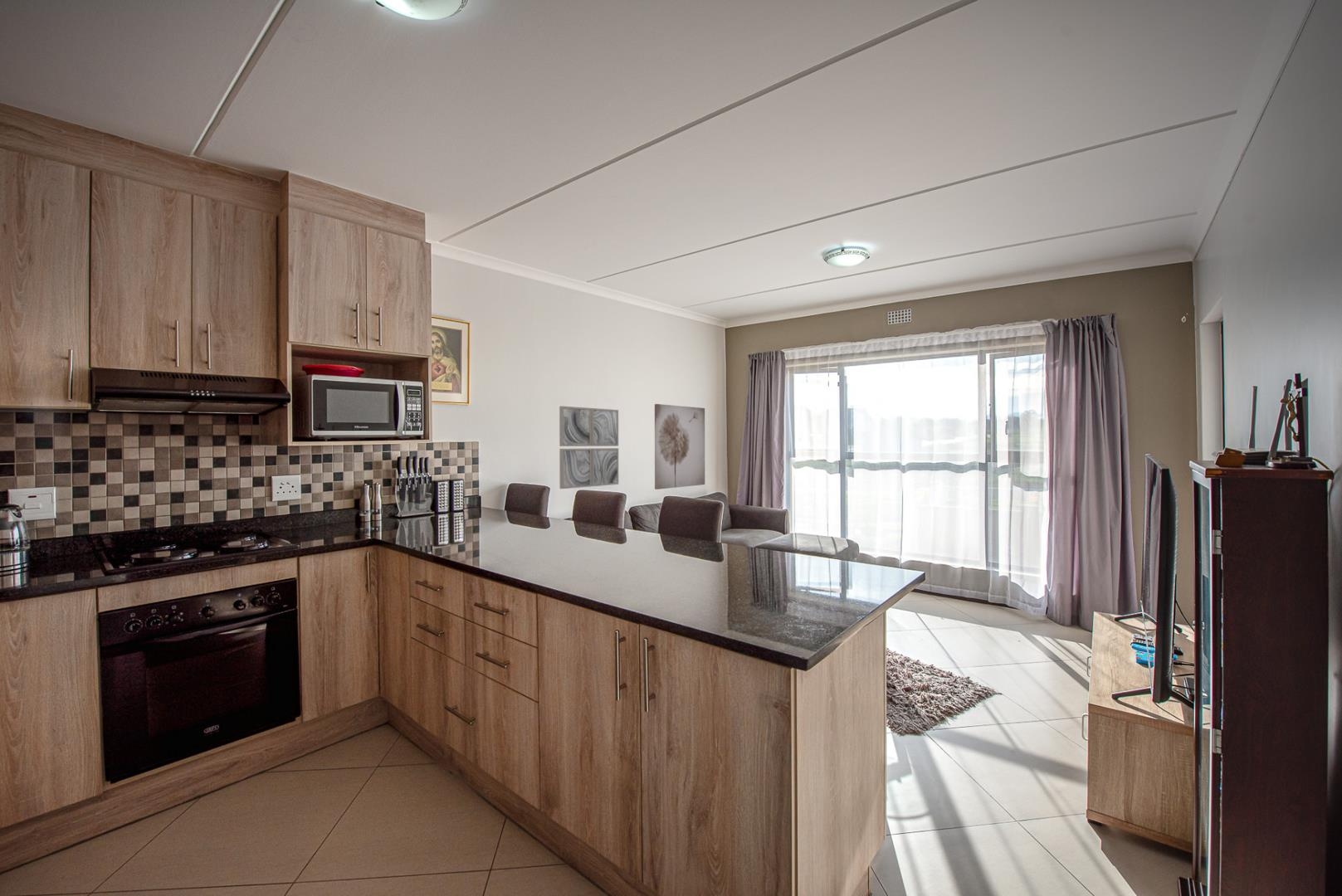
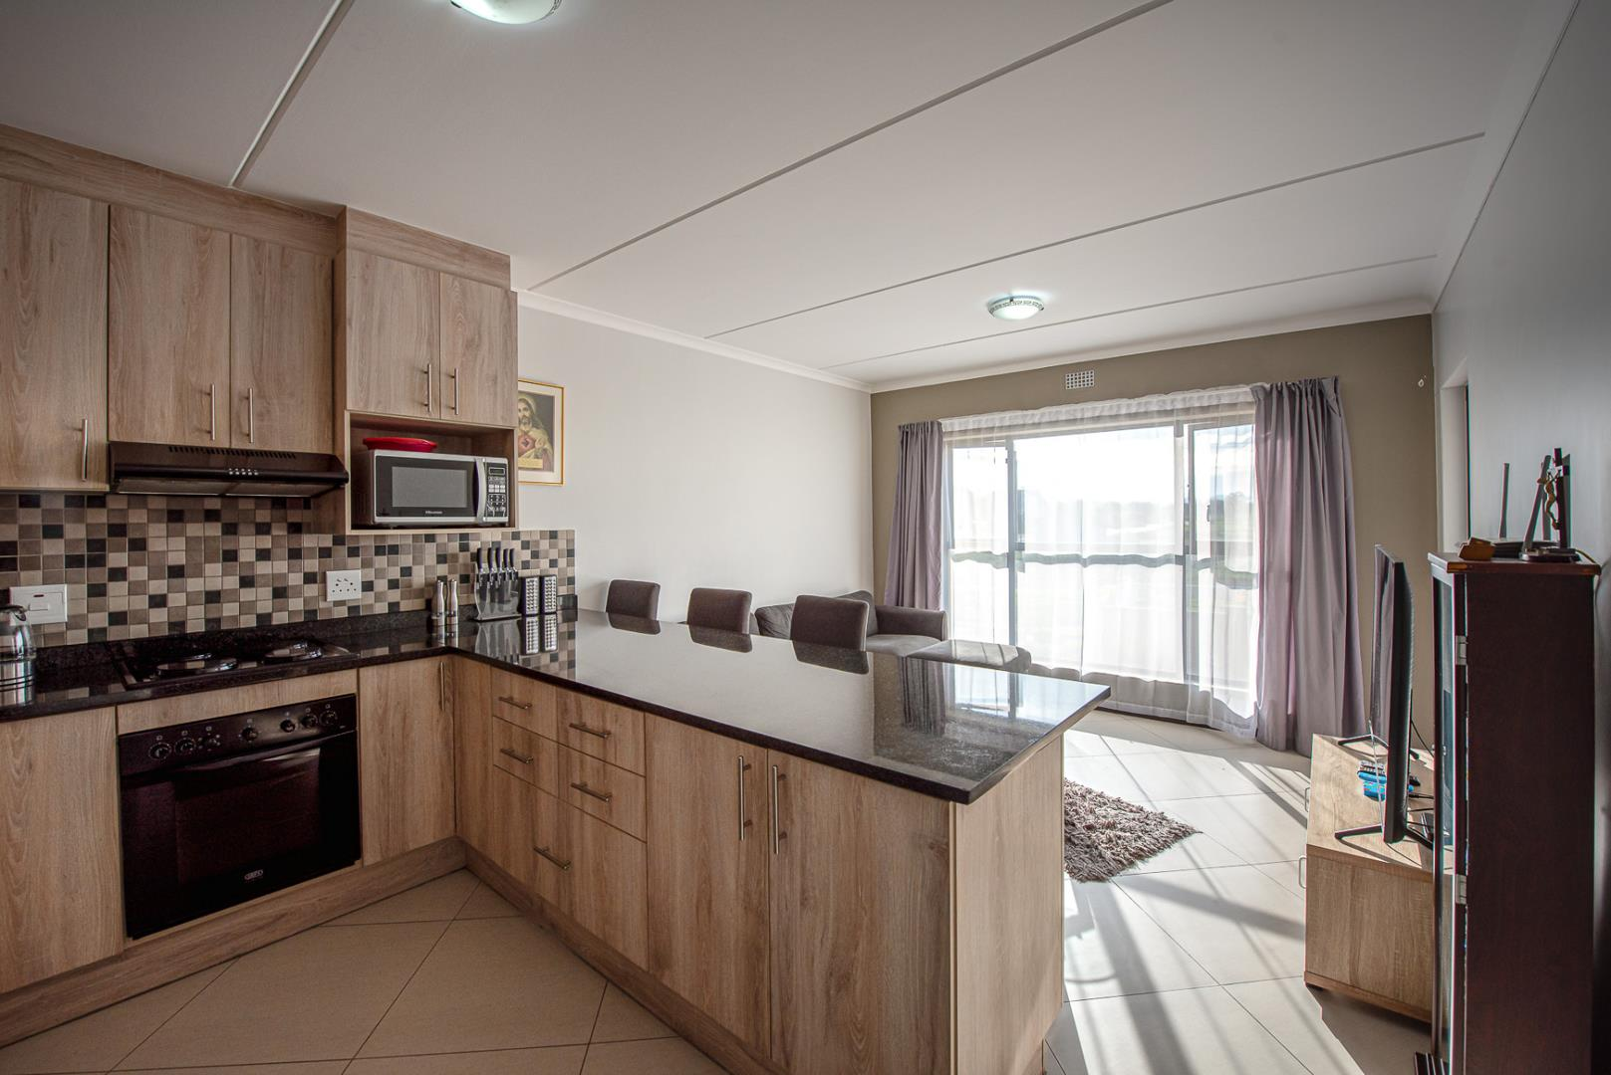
- wall art (681, 446)
- wall art (590, 448)
